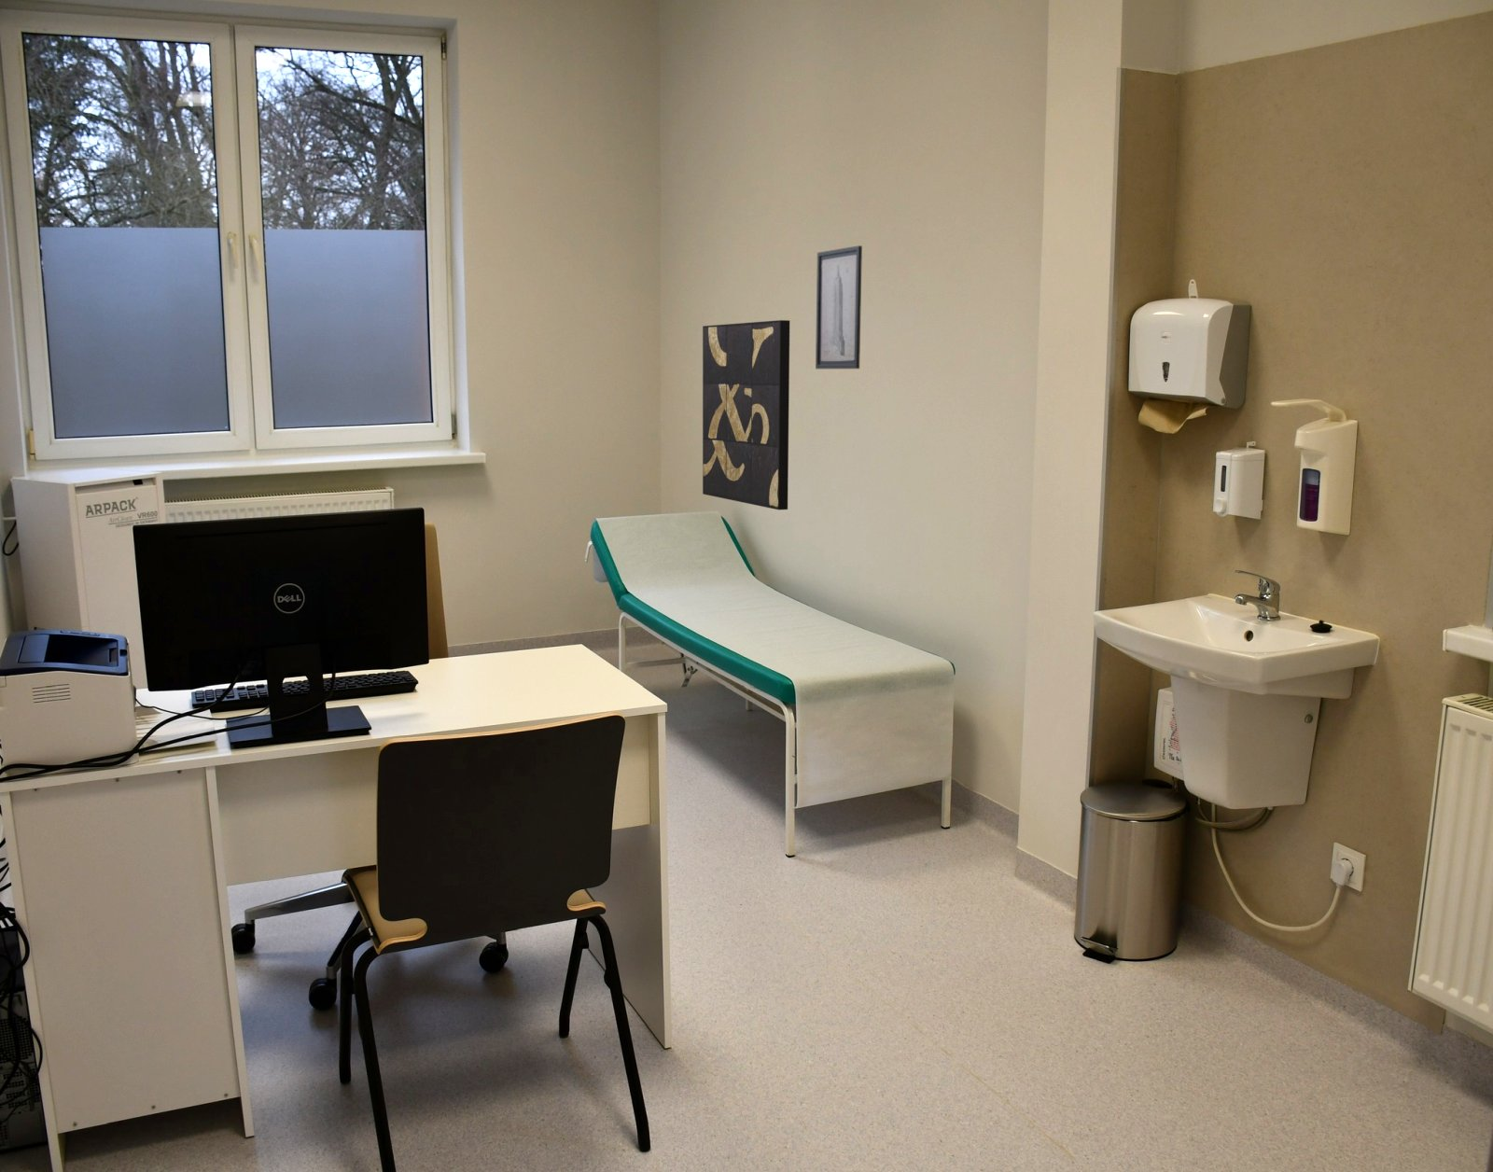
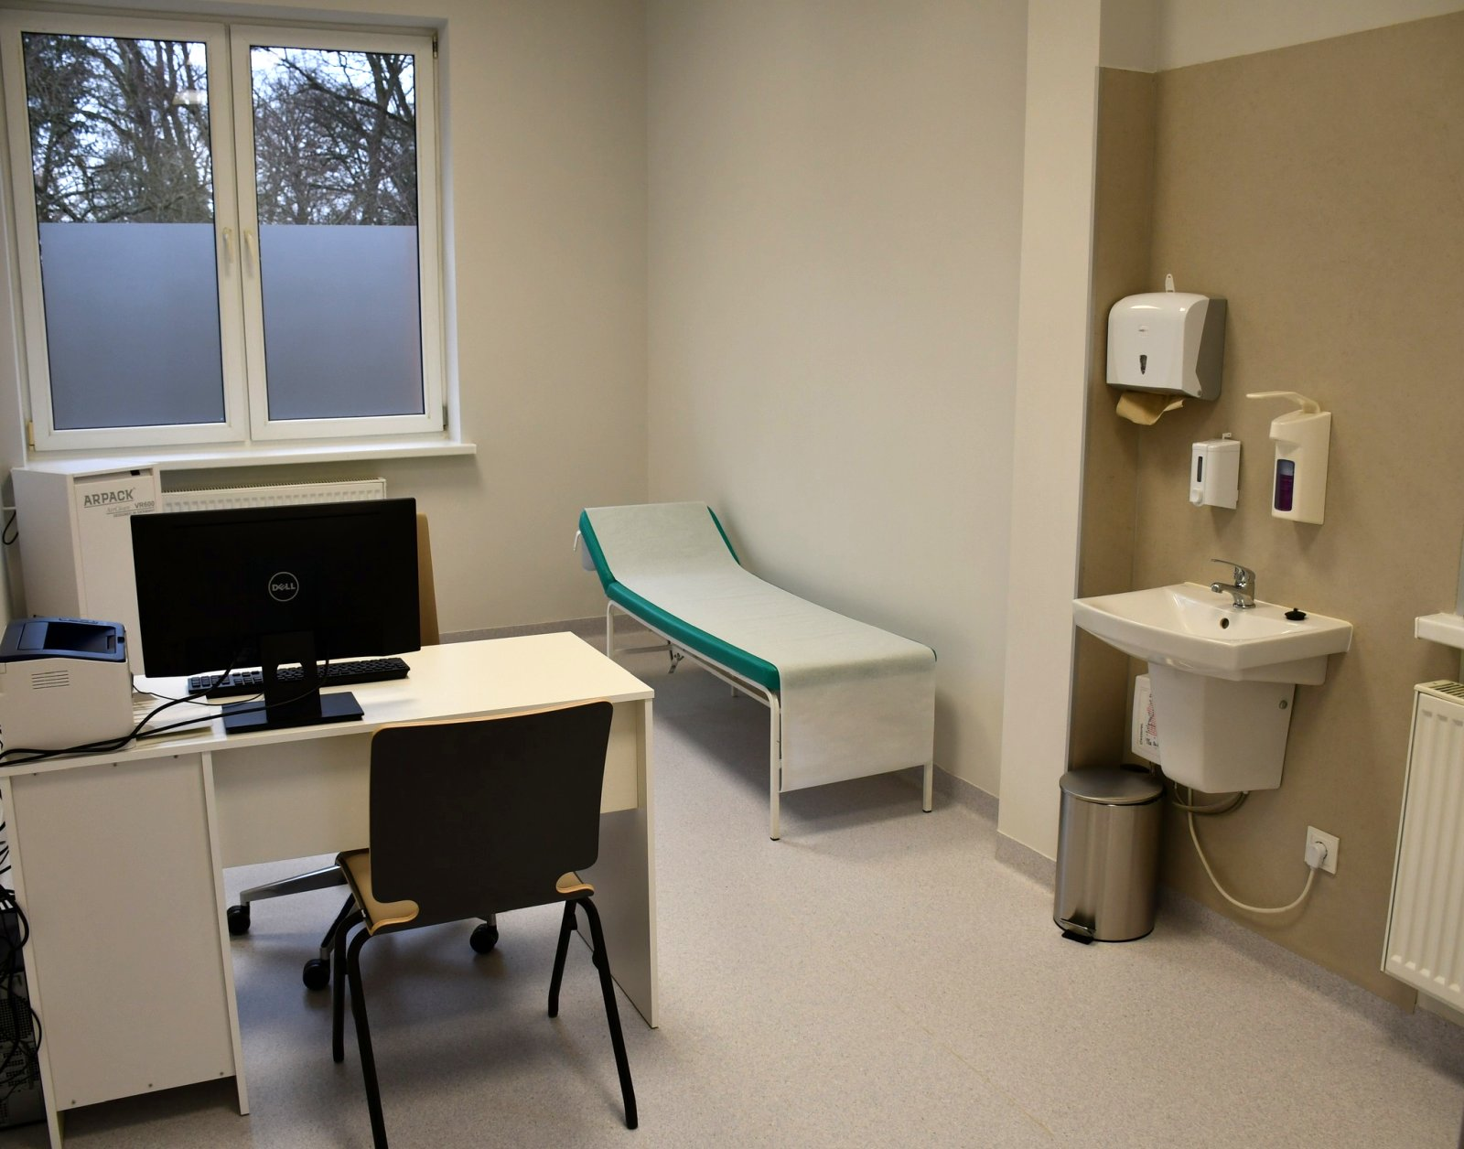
- wall art (837, 309)
- wall art (743, 413)
